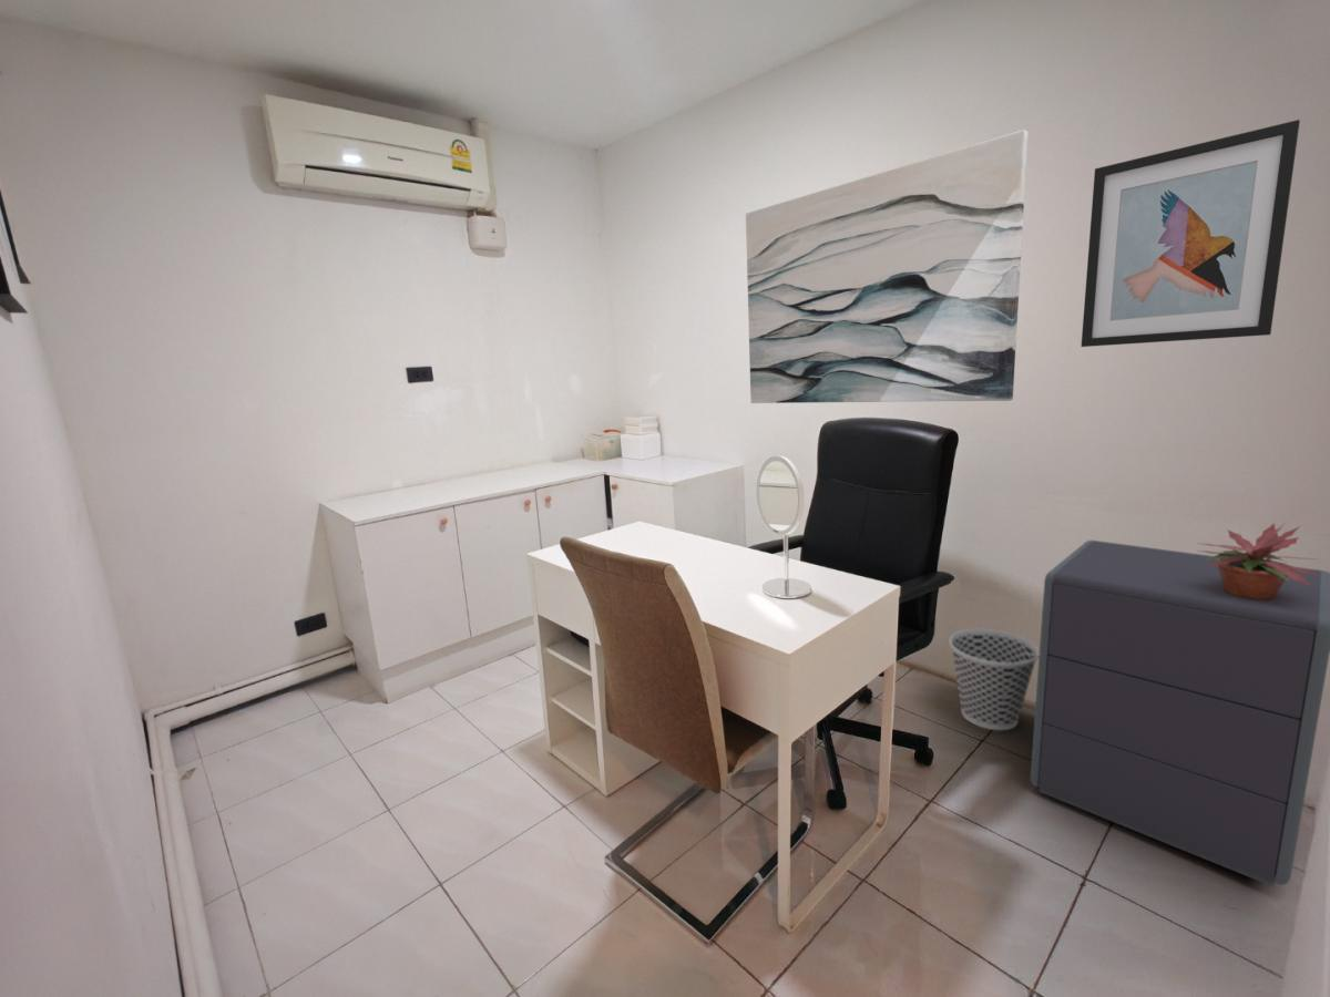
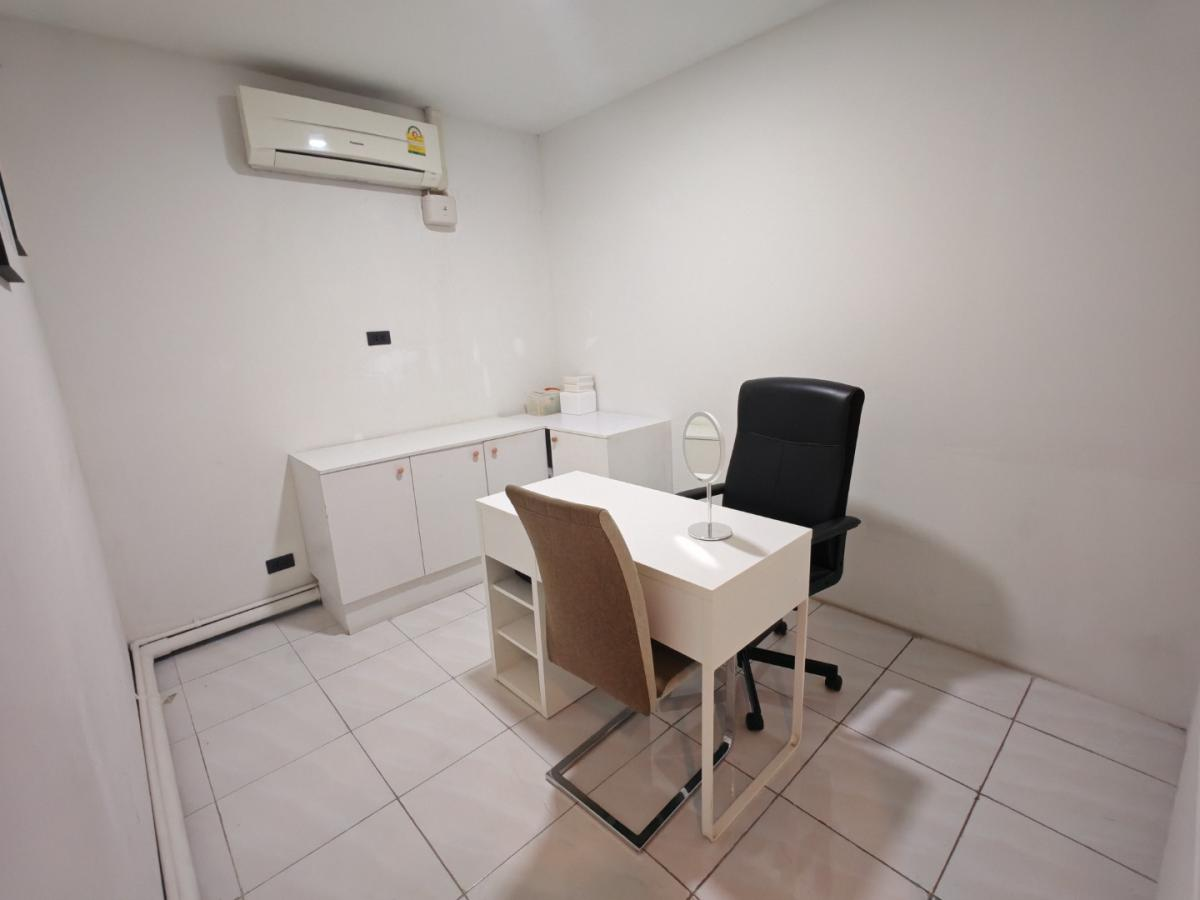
- potted plant (1256, 554)
- wall art (861, 294)
- filing cabinet (1170, 688)
- wall art (1177, 247)
- wastebasket (991, 680)
